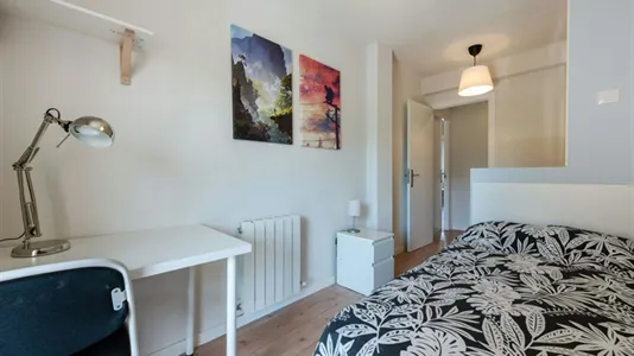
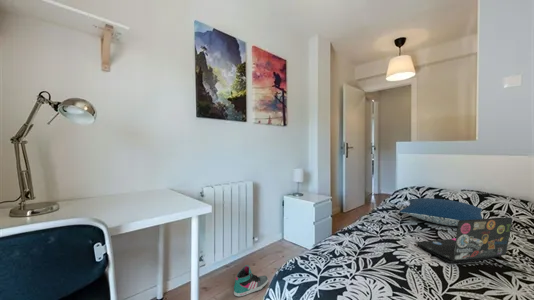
+ laptop (460, 232)
+ sneaker (251, 276)
+ pillow (441, 210)
